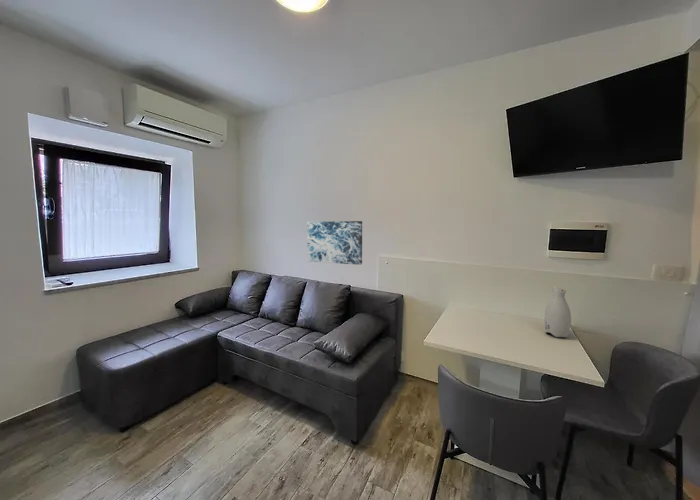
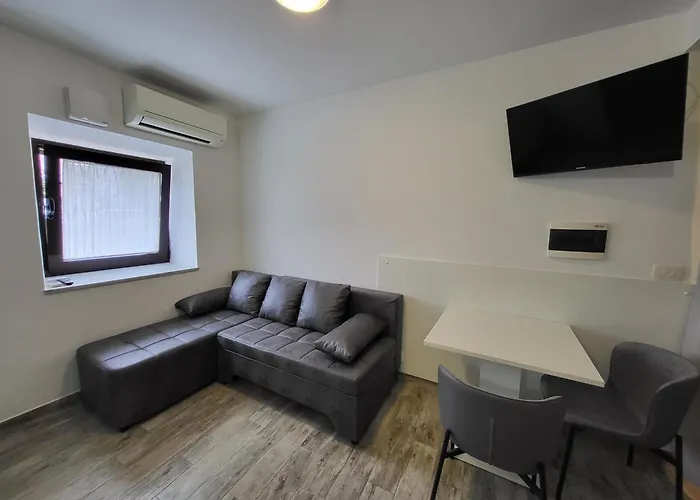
- vase (557, 311)
- wall art (333, 242)
